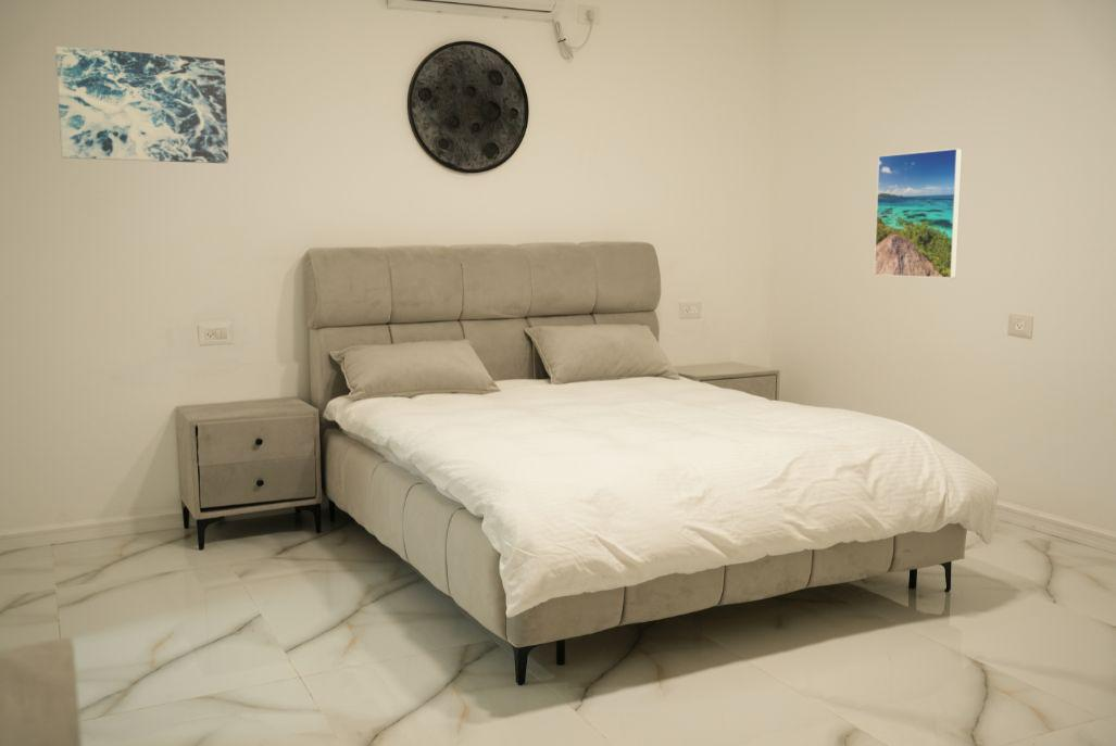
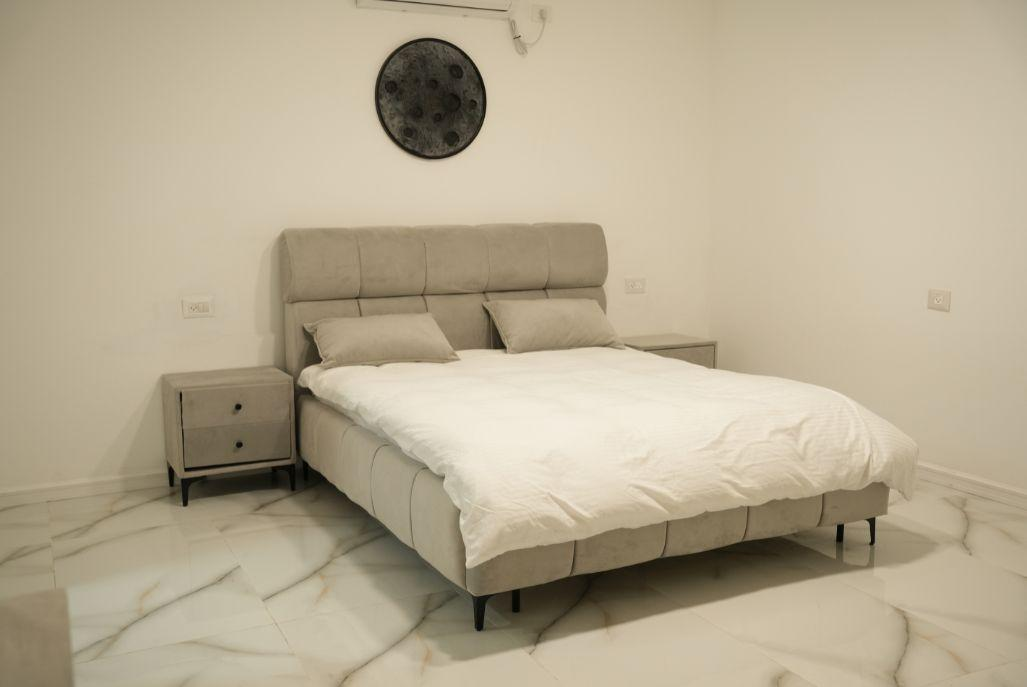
- wall art (145, 108)
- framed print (915, 215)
